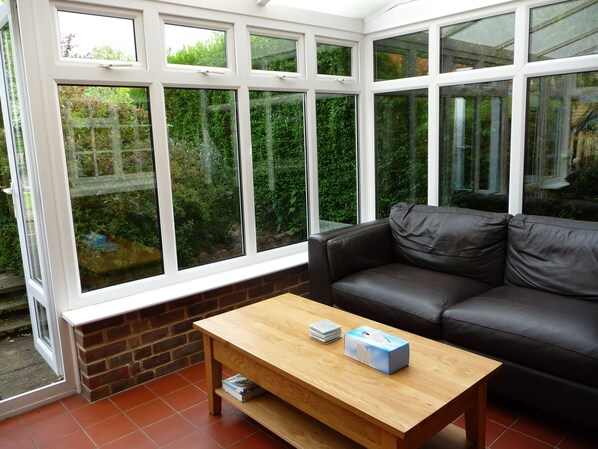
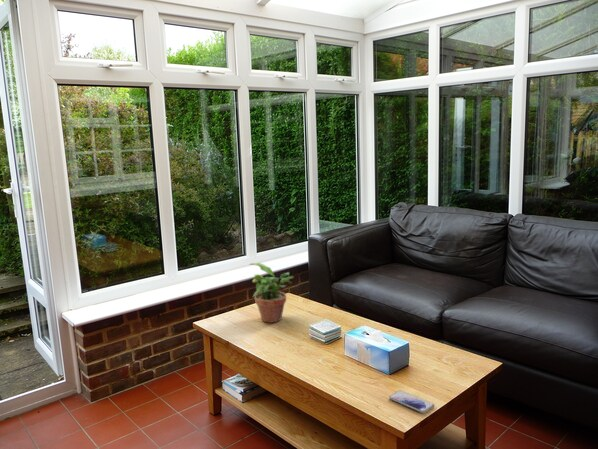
+ potted plant (276, 291)
+ smartphone (411, 401)
